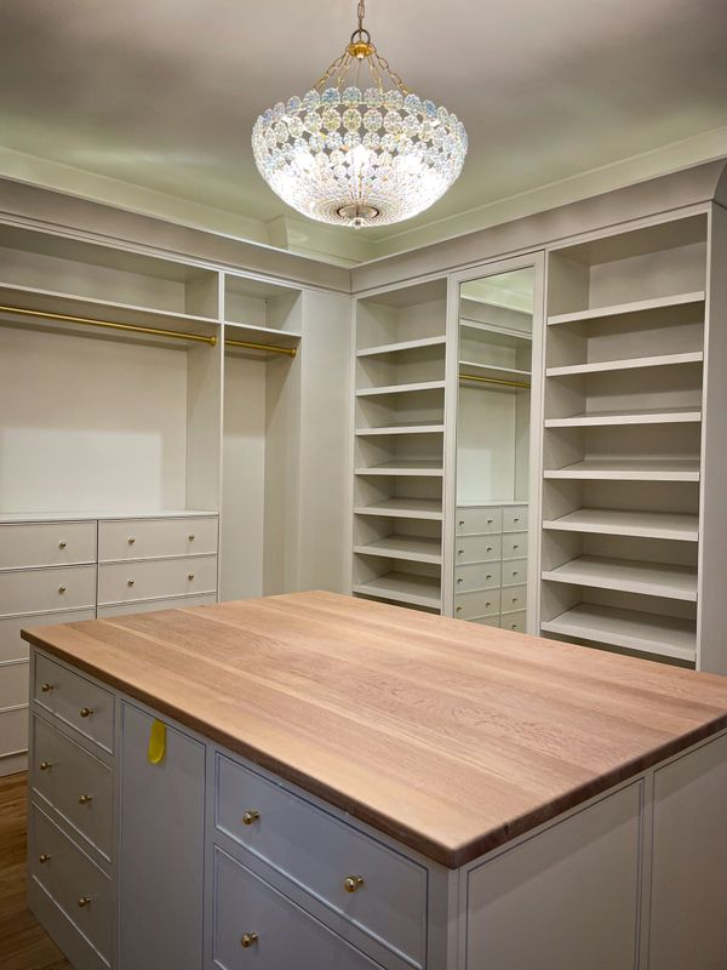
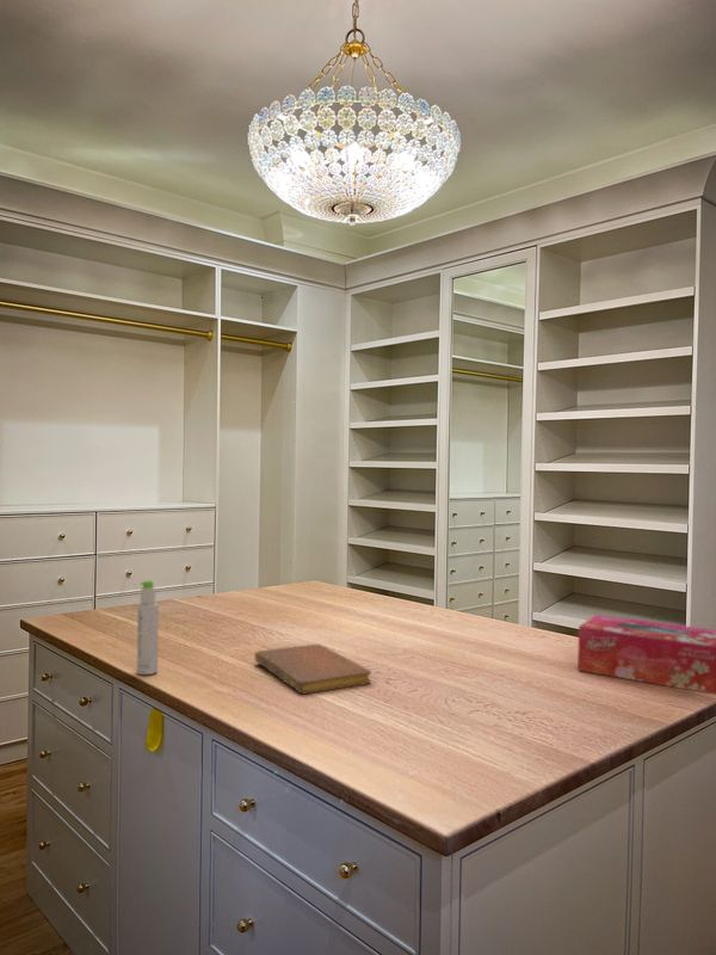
+ notebook (310, 666)
+ tissue box (653, 651)
+ bottle (147, 627)
